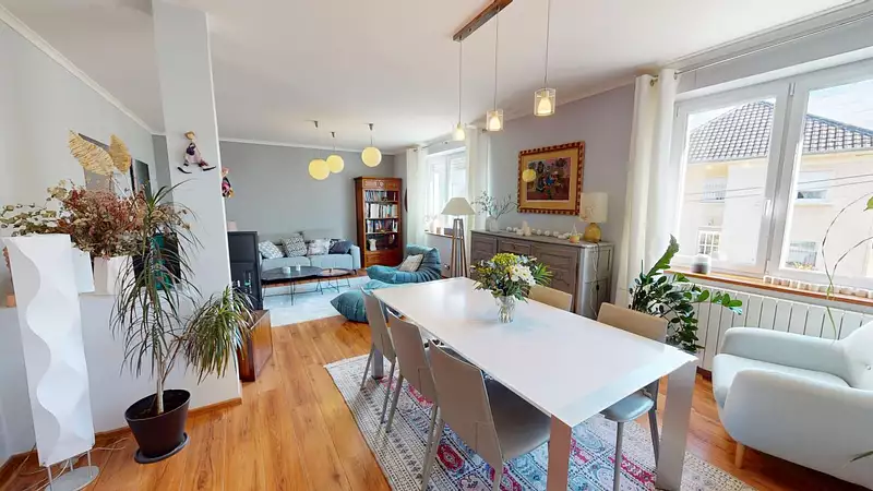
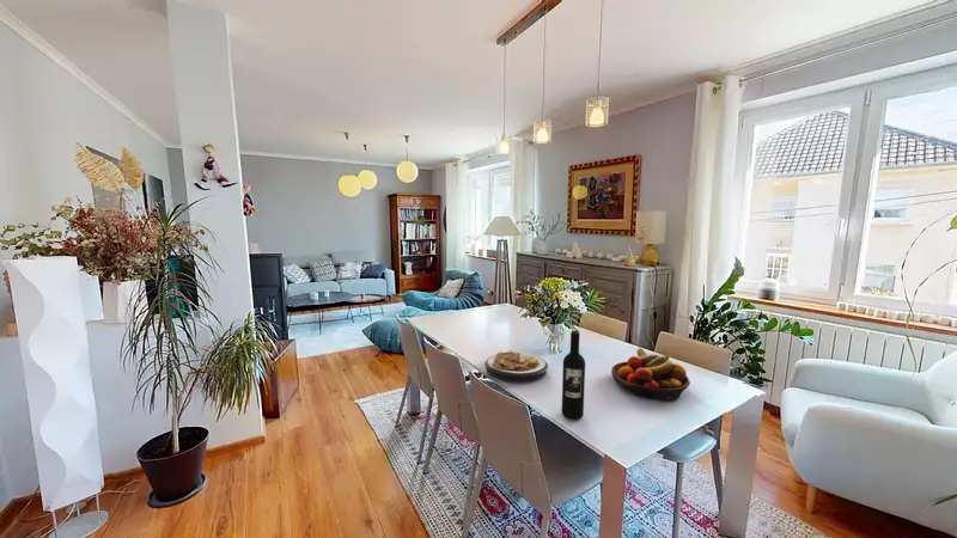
+ fruit bowl (648, 371)
+ plate (516, 362)
+ wine bottle (573, 373)
